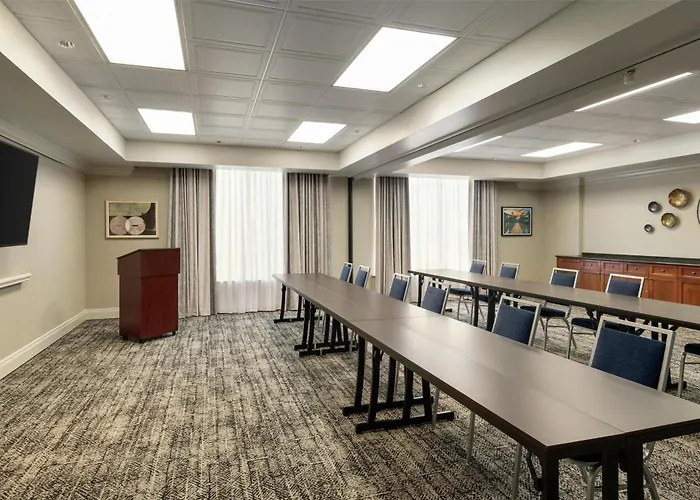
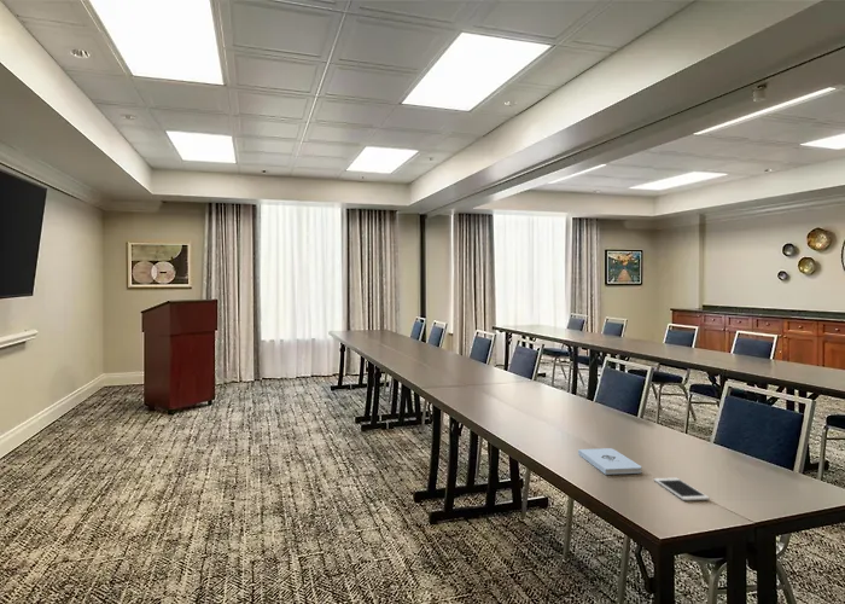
+ cell phone (680, 488)
+ notepad (608, 460)
